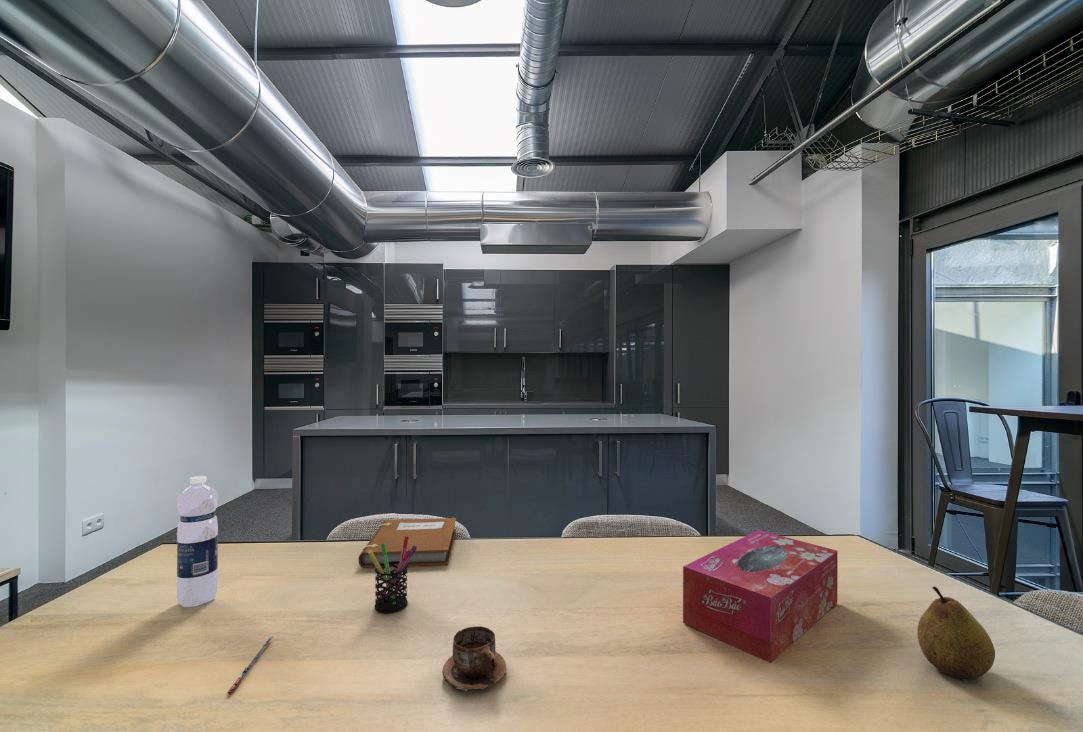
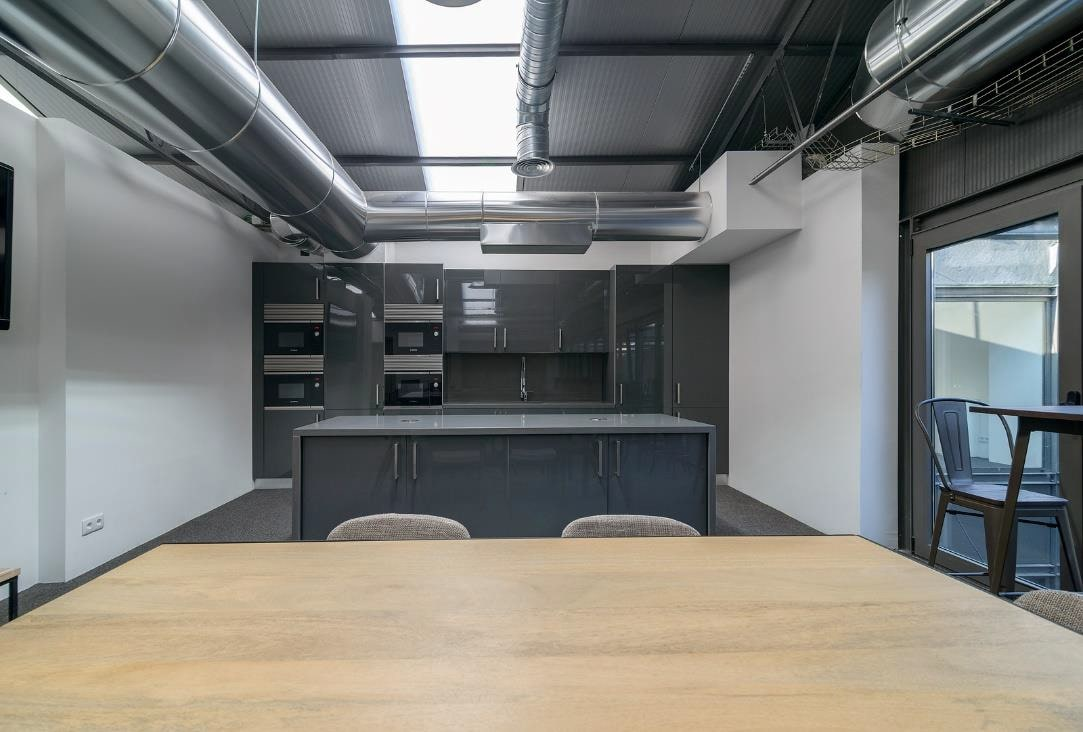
- pen (252, 662)
- fruit (954, 628)
- water bottle (197, 538)
- tissue box (763, 585)
- pen holder (391, 571)
- cup (475, 656)
- notebook (412, 539)
